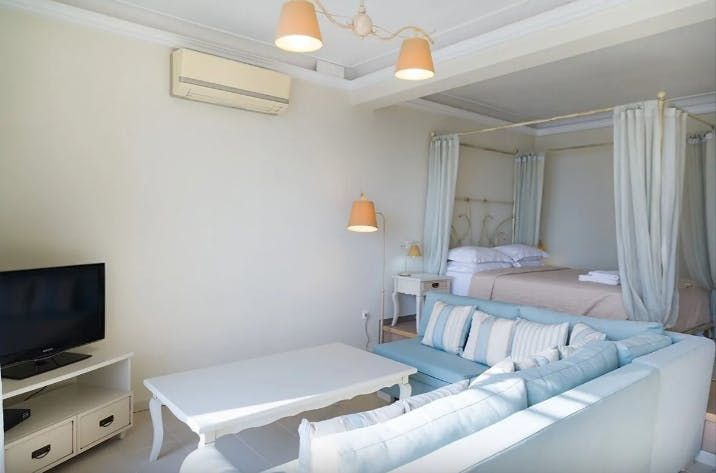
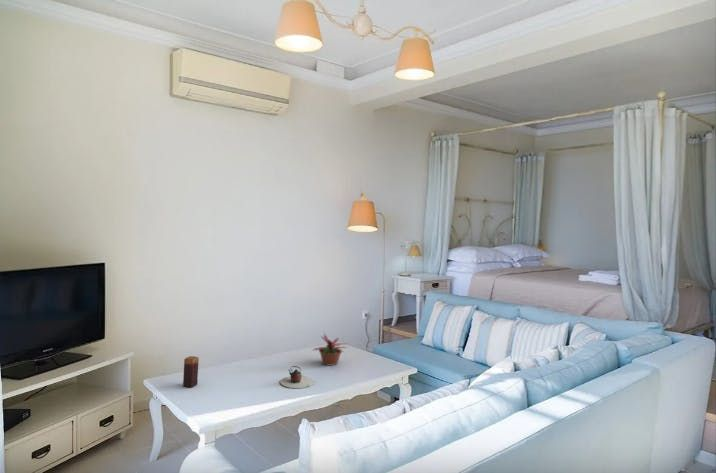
+ candle (190, 371)
+ teapot (297, 374)
+ potted plant (330, 346)
